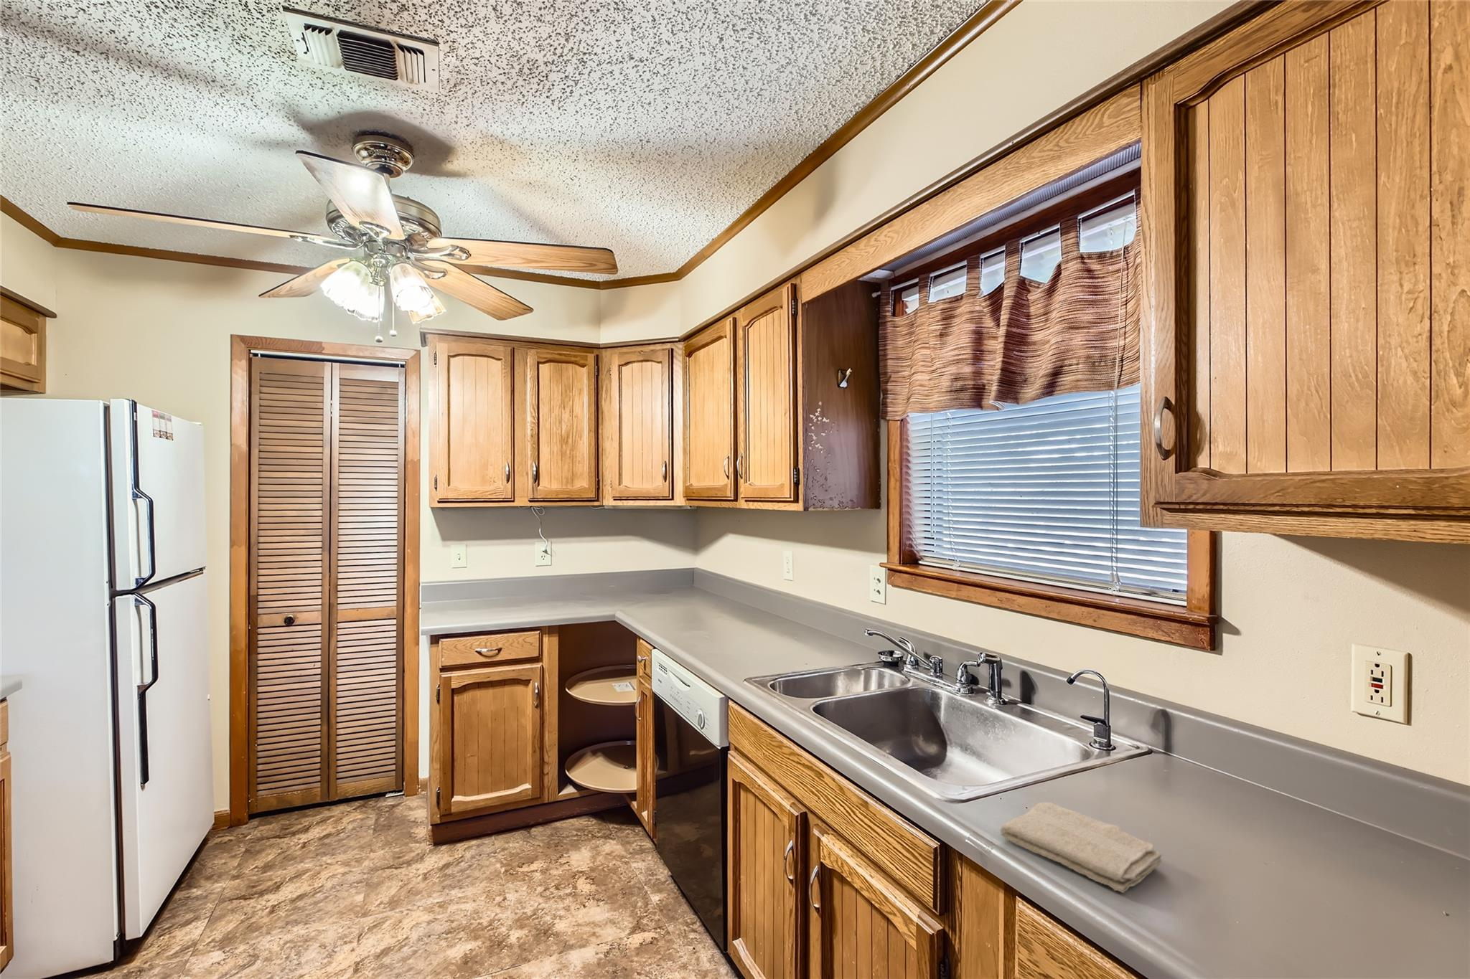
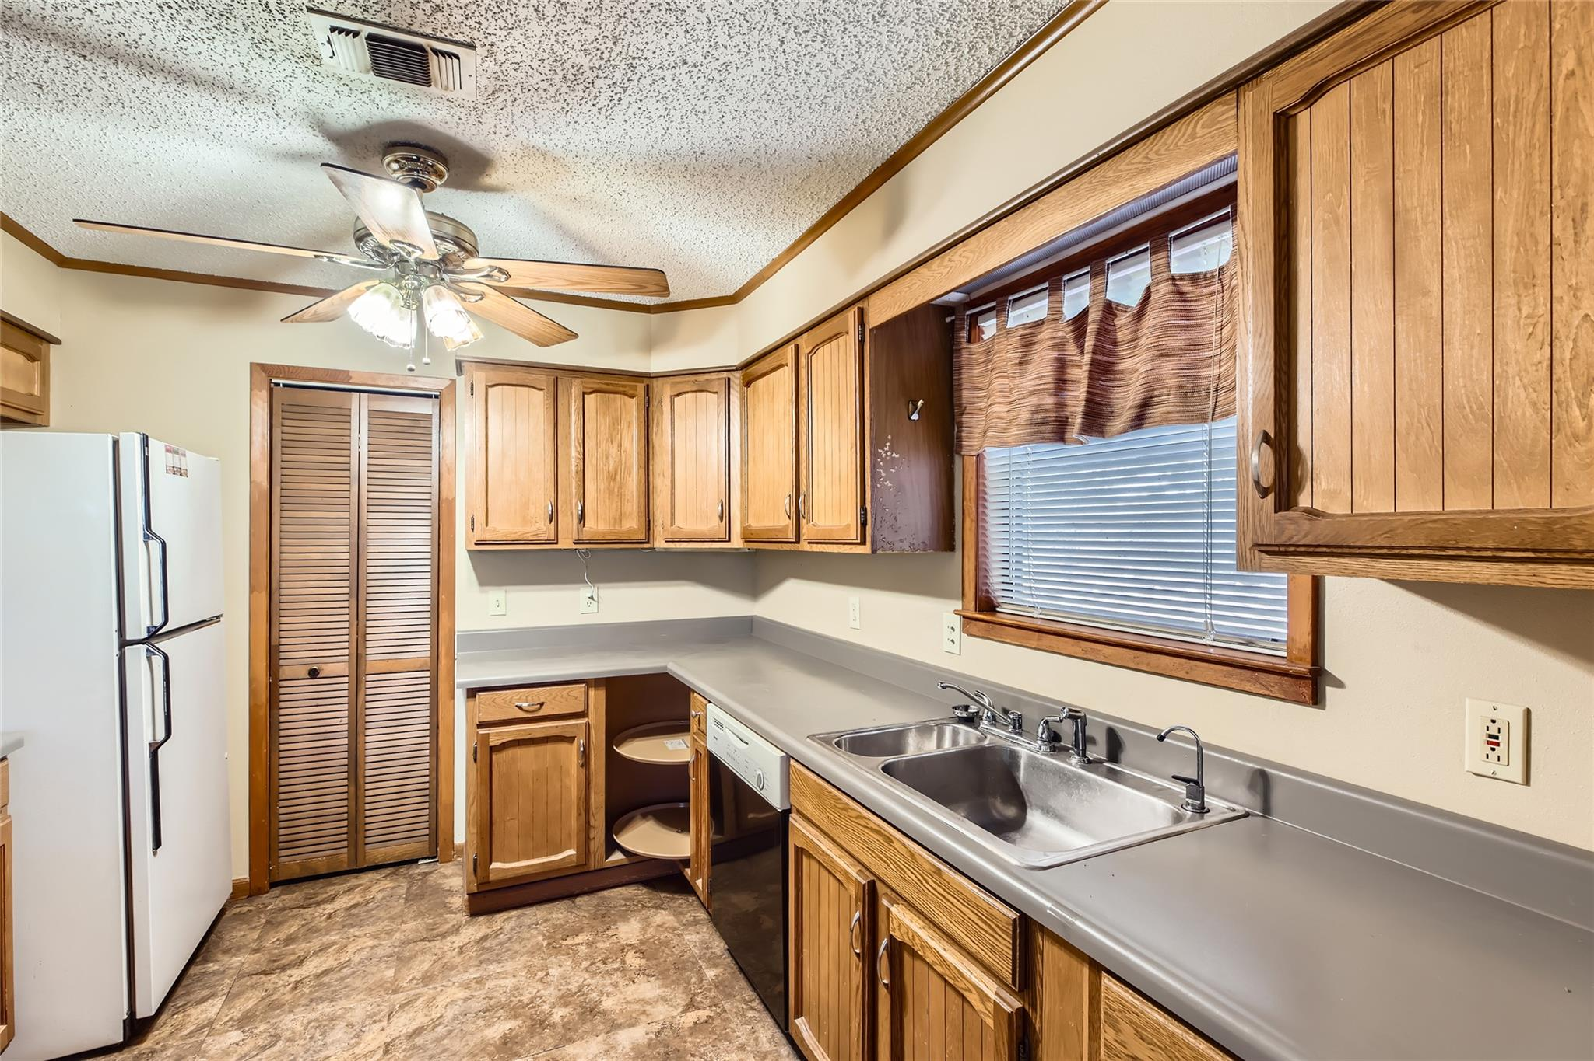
- washcloth (1078, 841)
